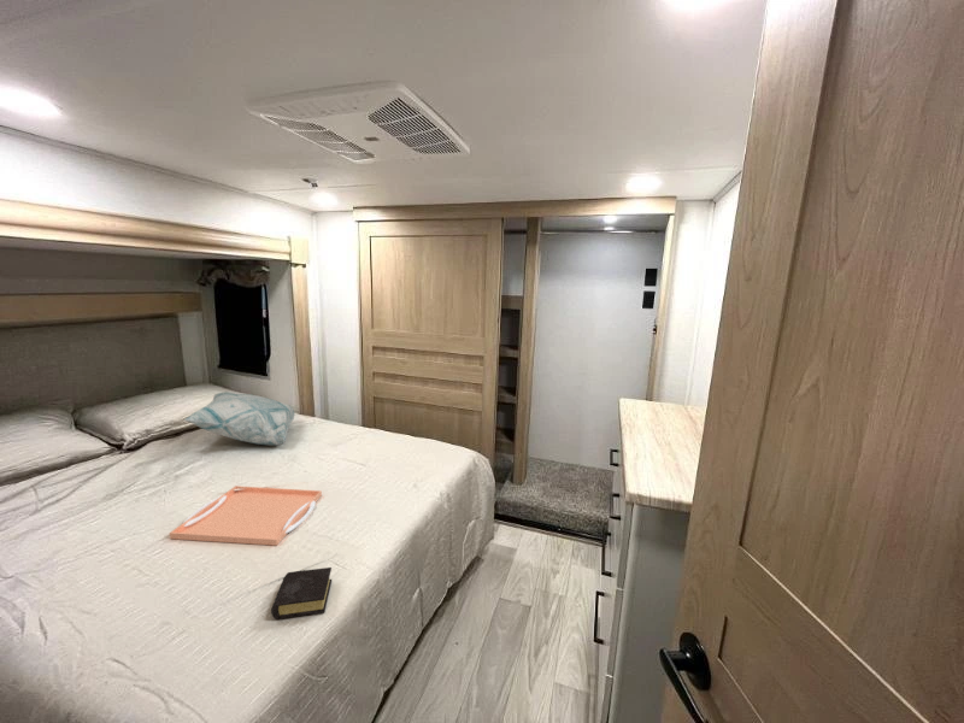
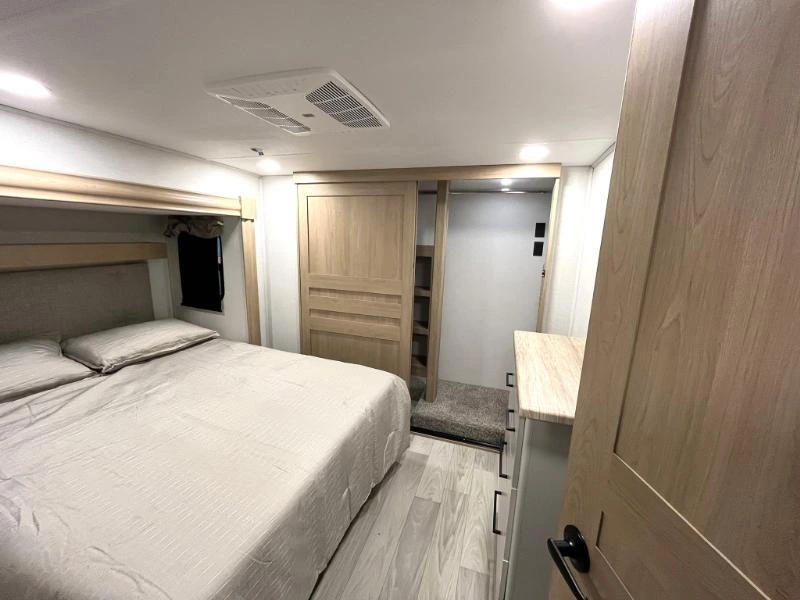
- book (302, 592)
- decorative pillow (247, 417)
- serving tray (253, 512)
